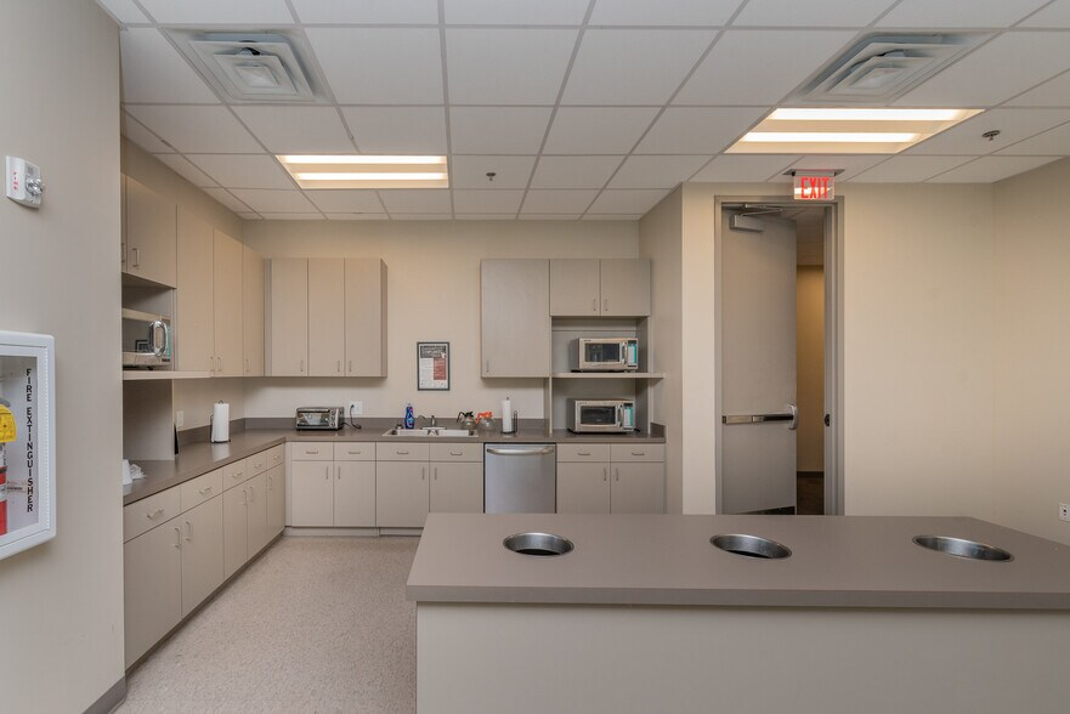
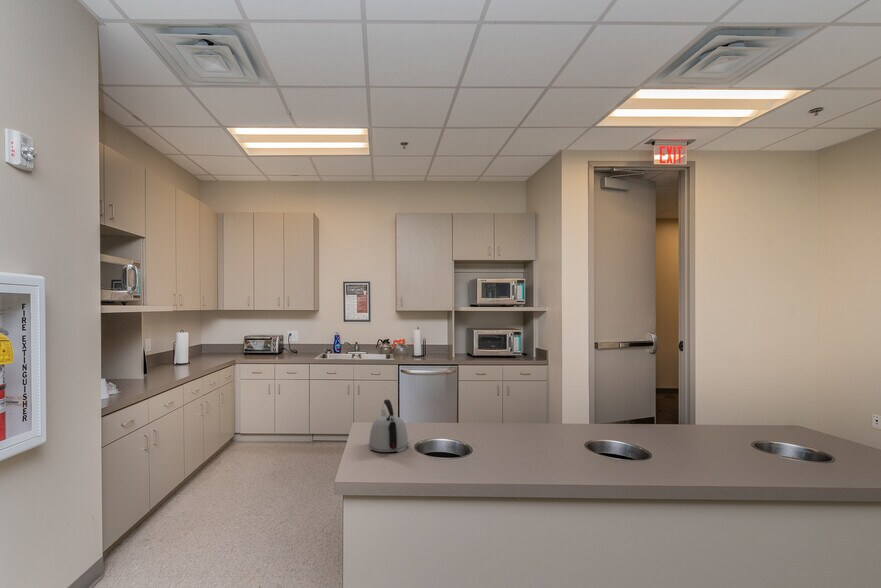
+ kettle (388, 423)
